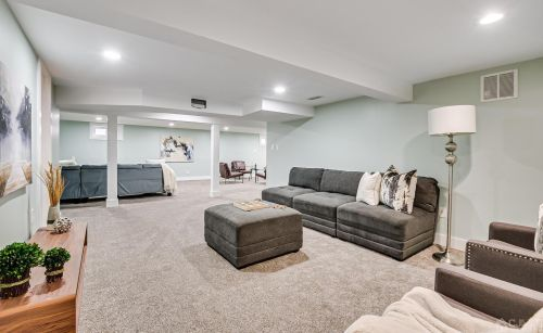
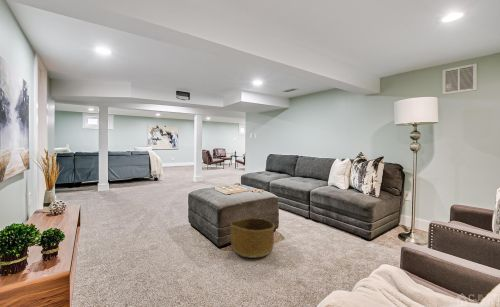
+ basket (253, 236)
